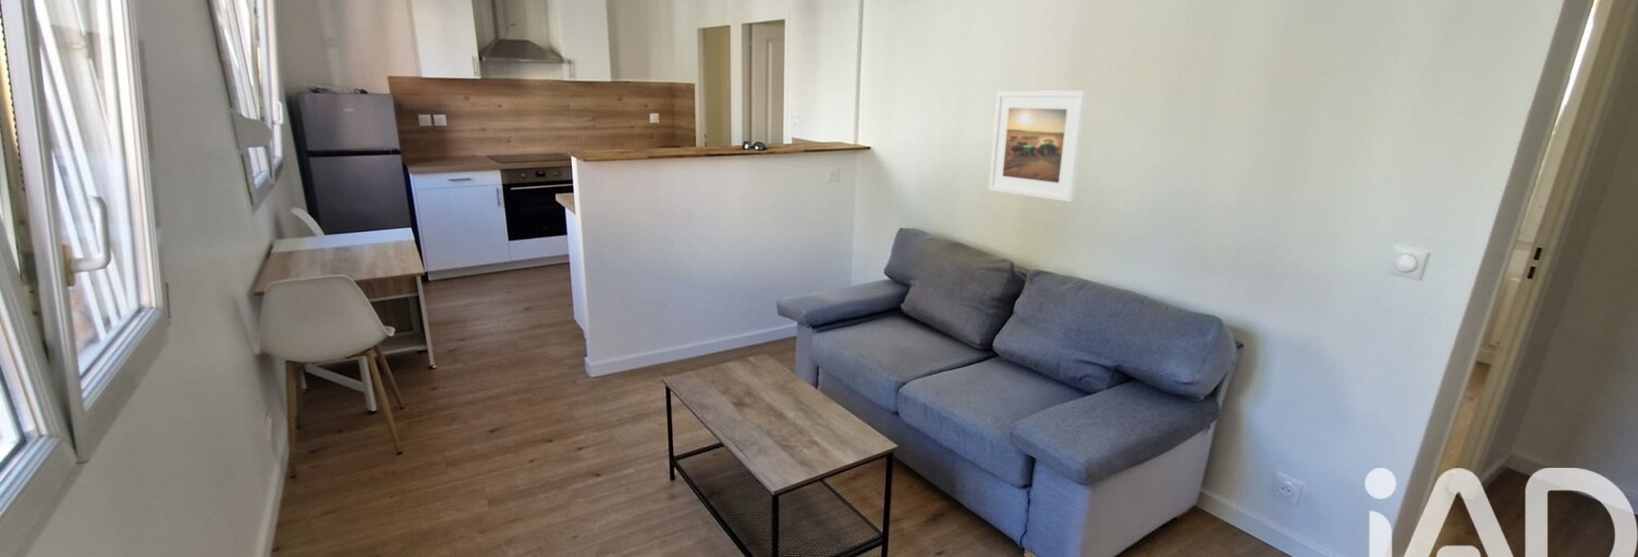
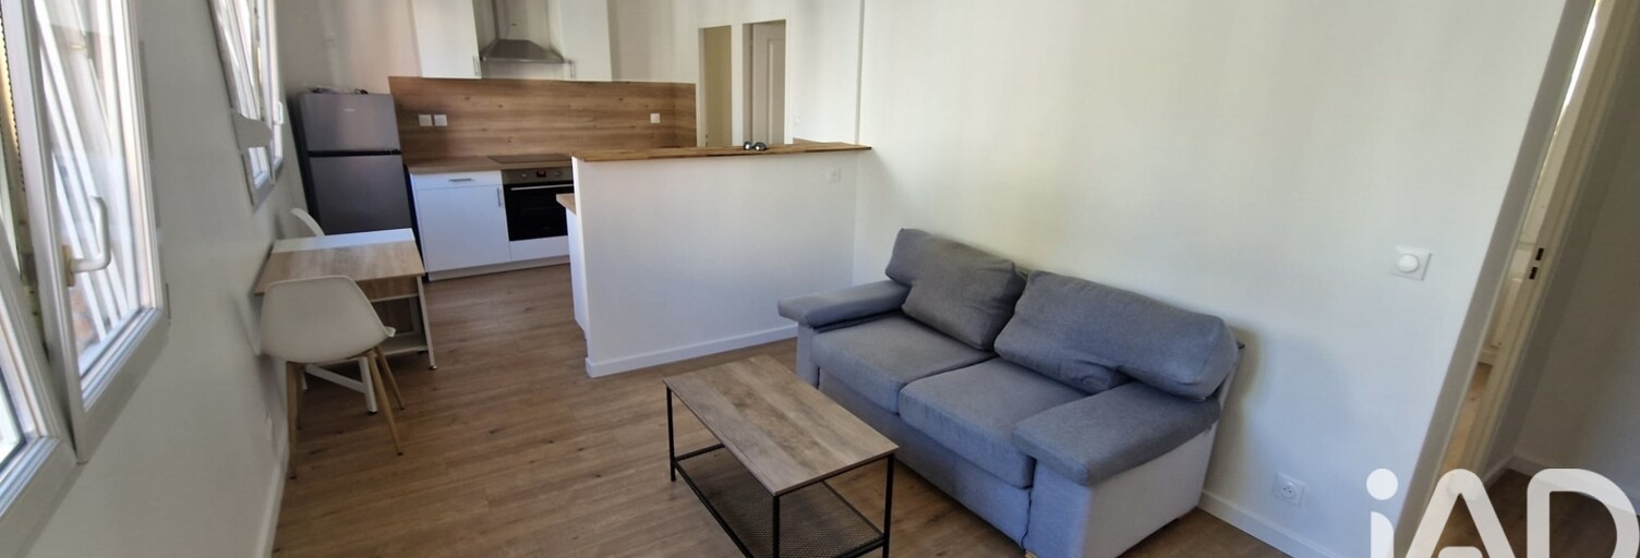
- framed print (1034, 144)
